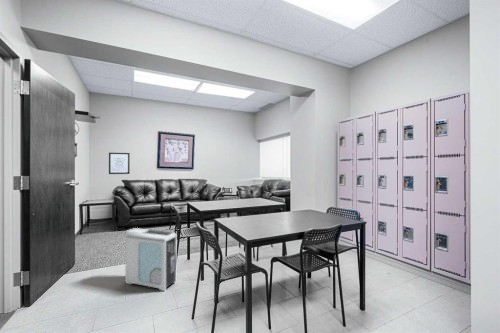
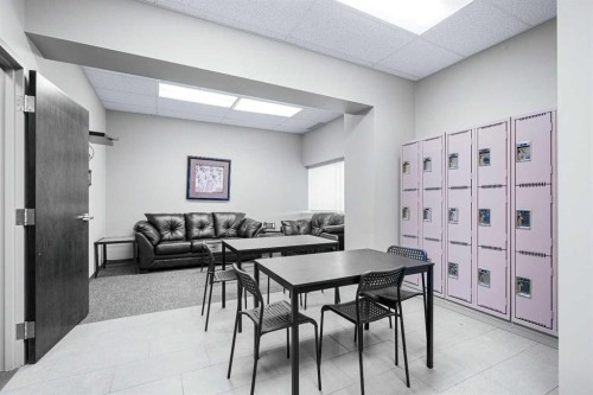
- wall art (119, 163)
- air purifier (151, 257)
